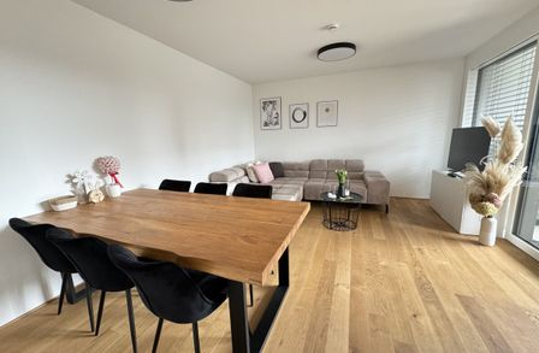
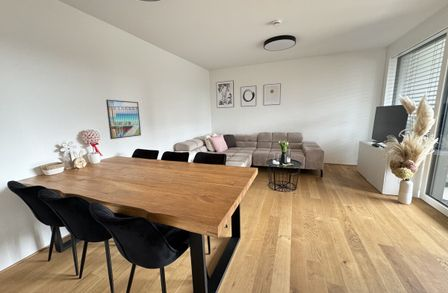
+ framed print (125, 119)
